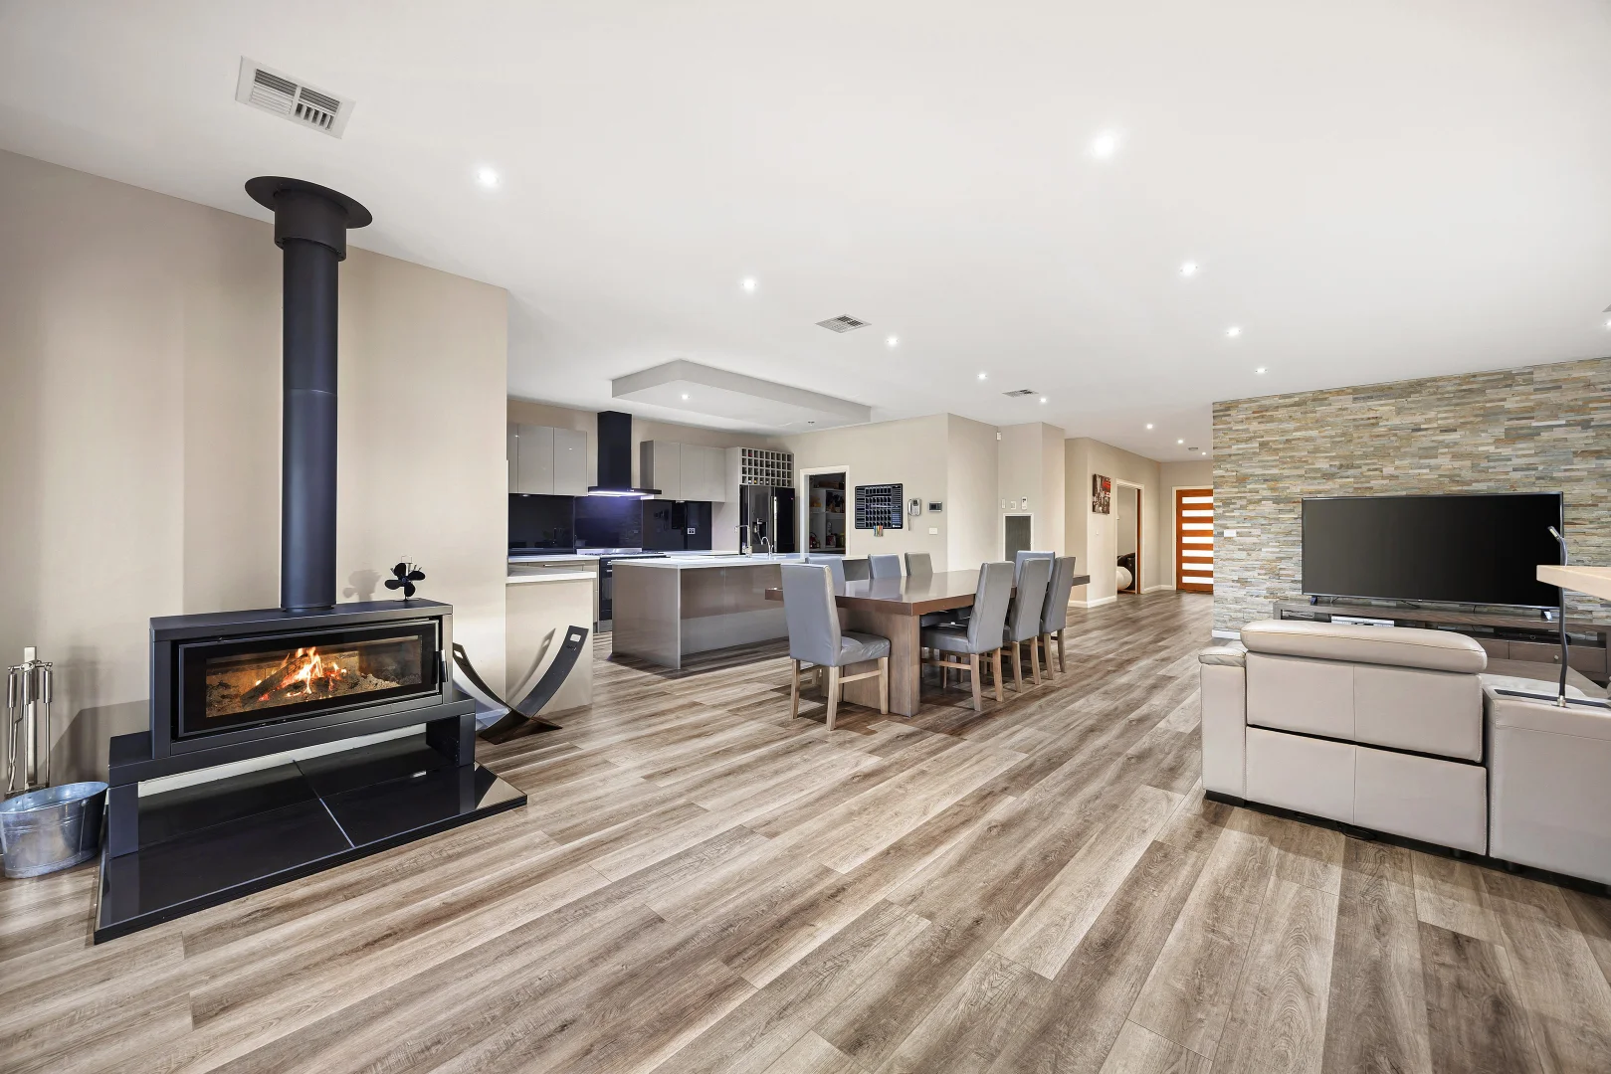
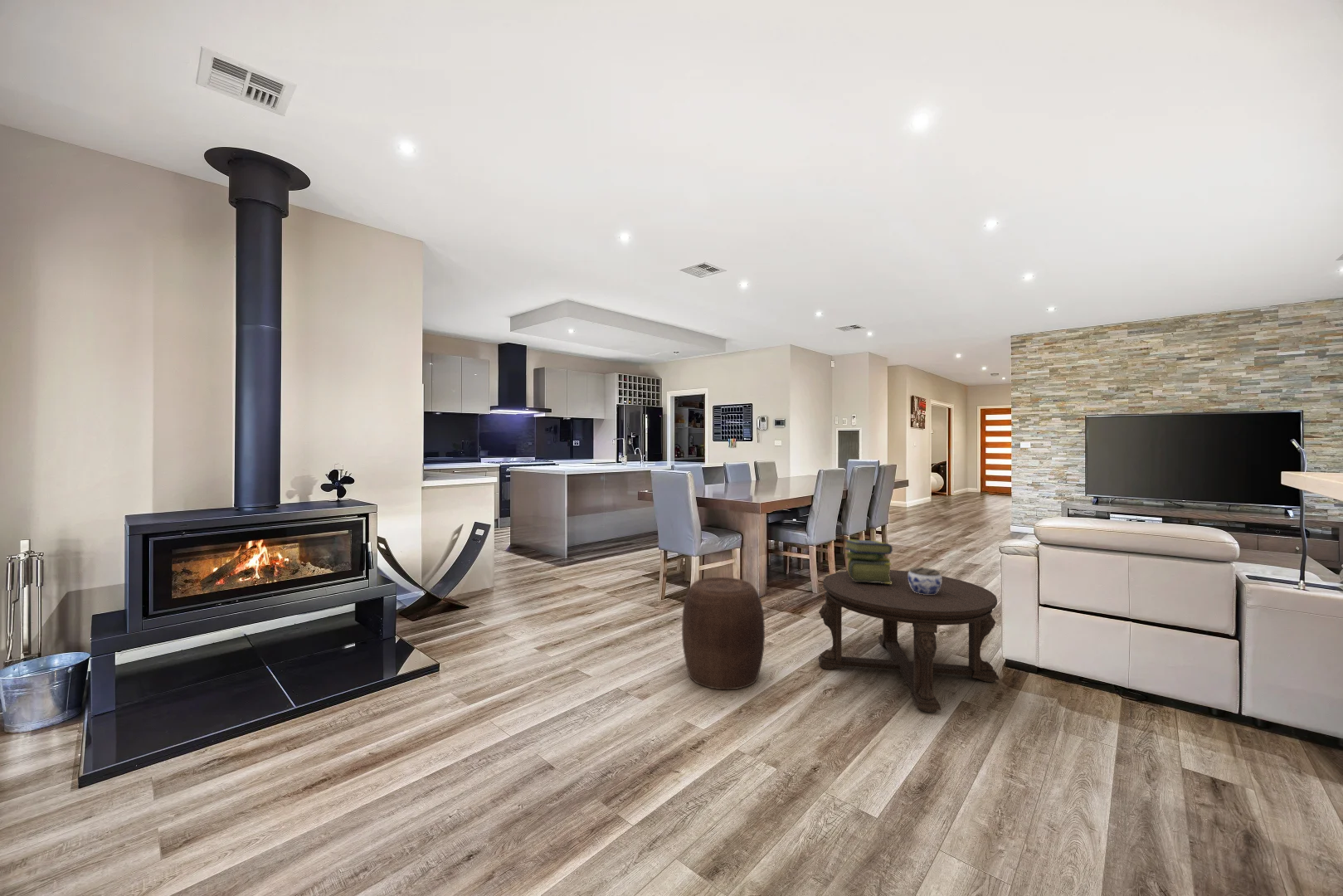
+ coffee table (906, 622)
+ jar (924, 581)
+ stool (723, 629)
+ stack of books (866, 558)
